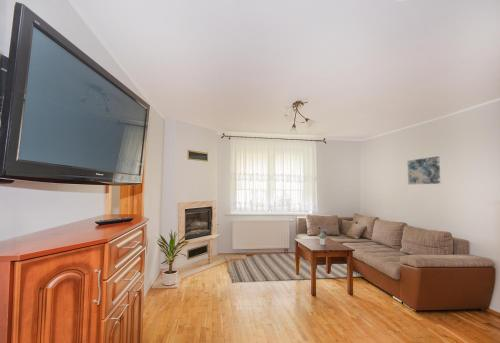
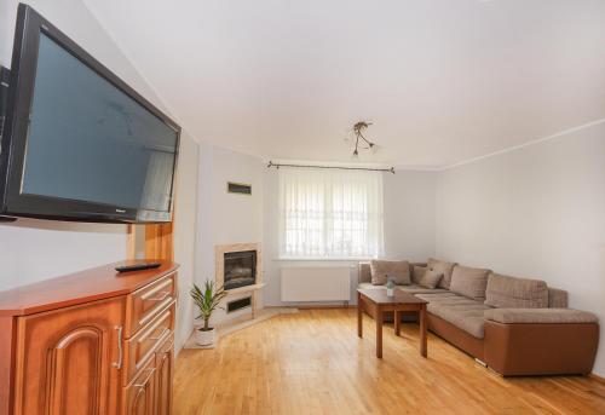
- rug (292, 264)
- wall art (422, 171)
